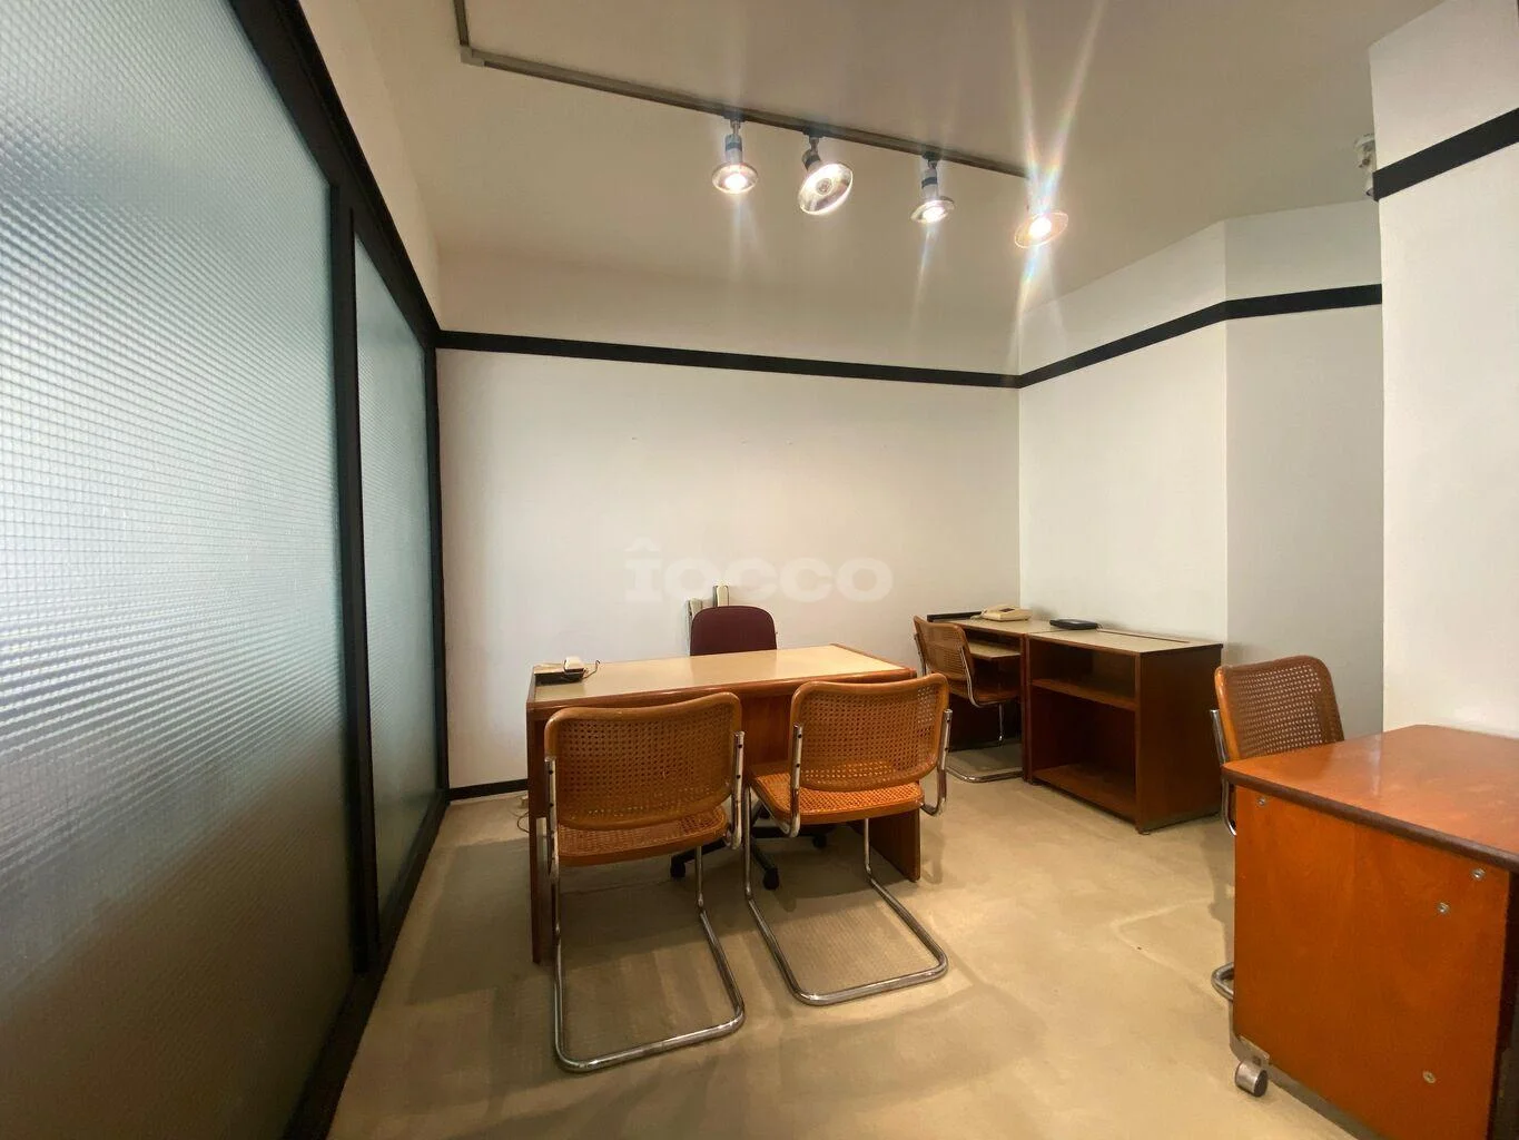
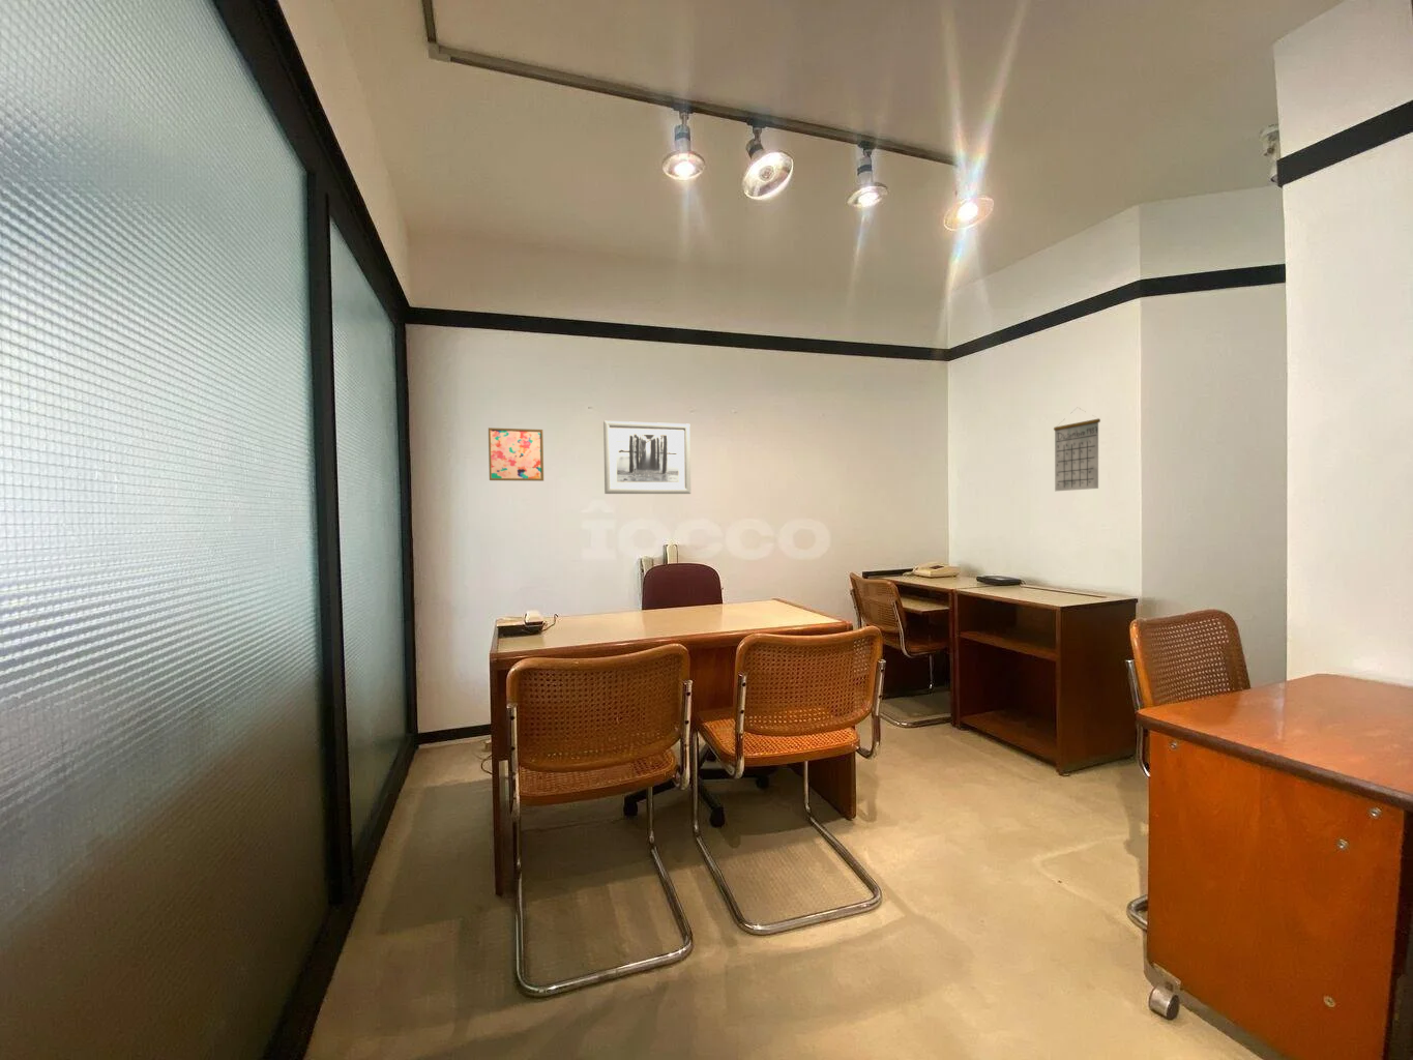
+ calendar (1076, 449)
+ wall art (517, 454)
+ wall art (648, 458)
